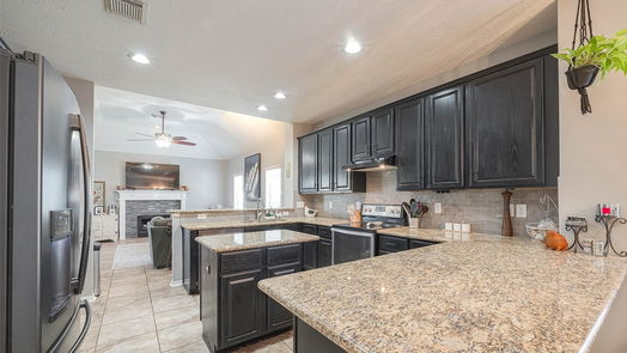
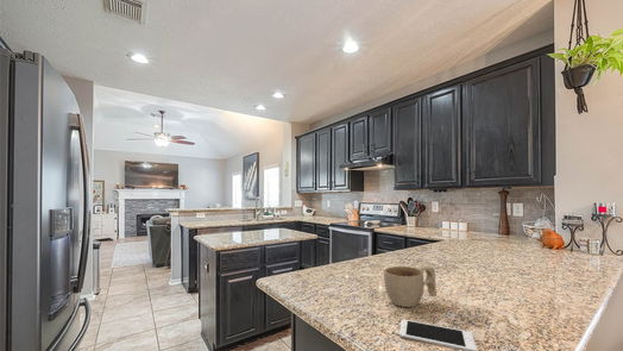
+ cell phone (435, 334)
+ cup (411, 284)
